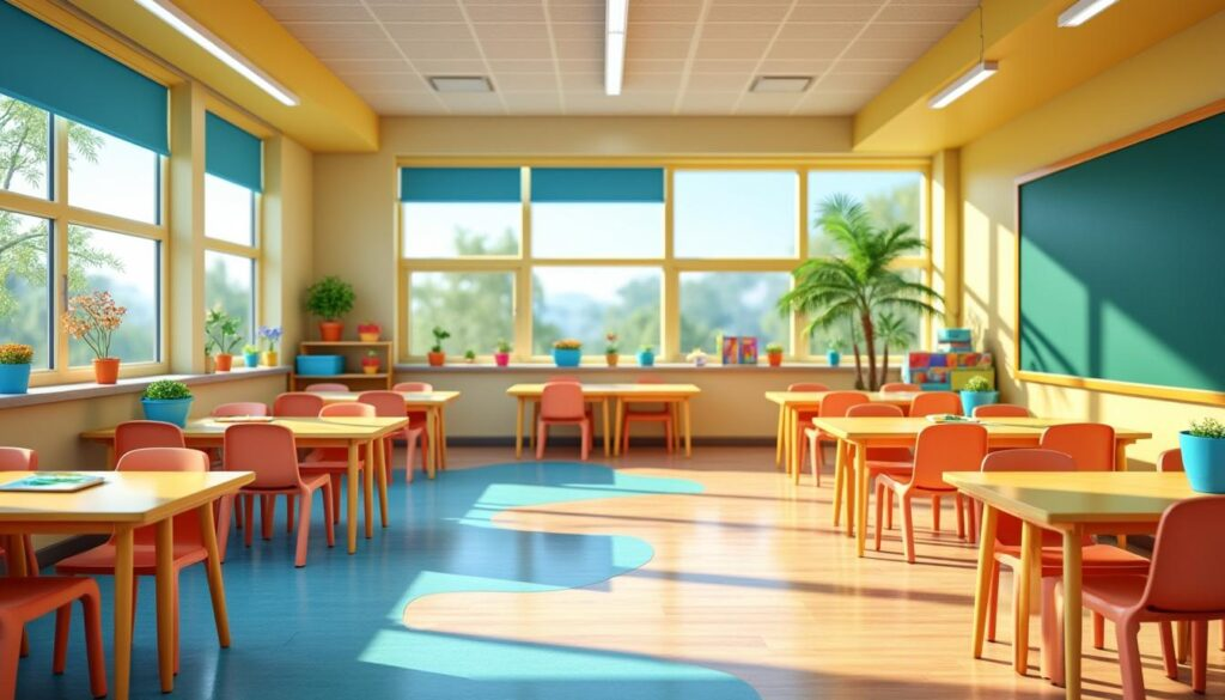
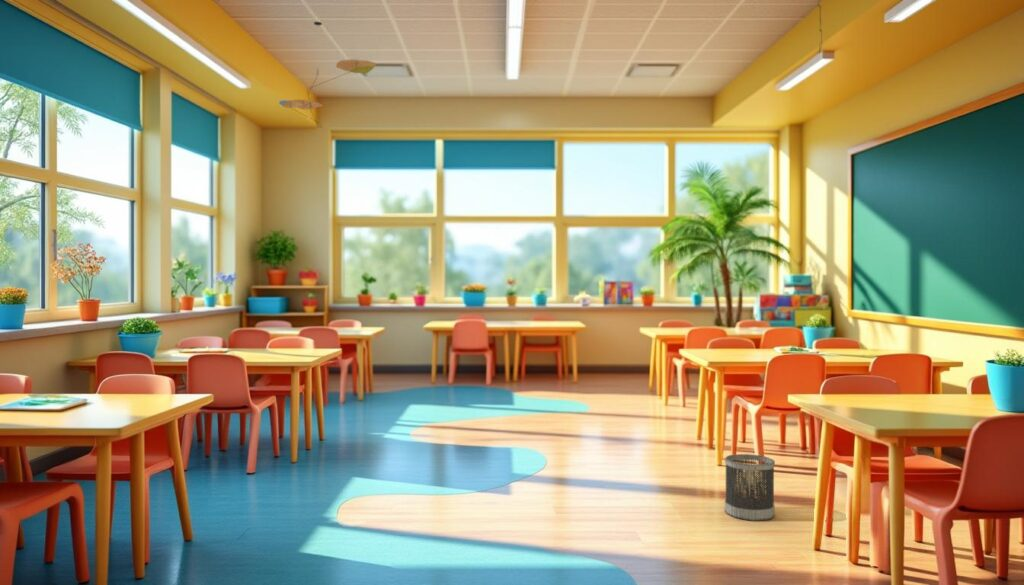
+ wastebasket (749, 486)
+ ceiling mobile (328, 80)
